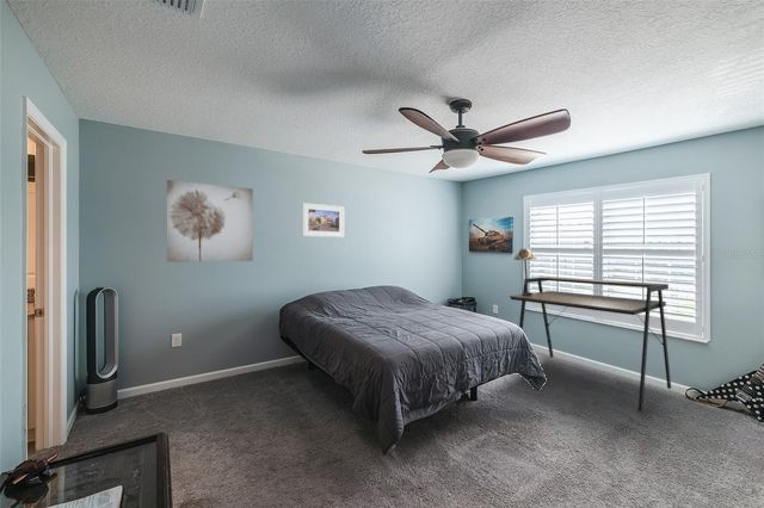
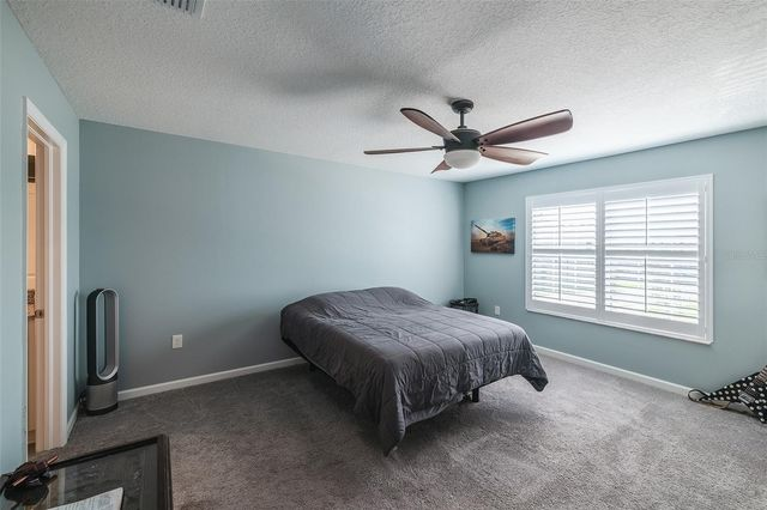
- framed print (324, 221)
- wall art (211, 223)
- table lamp (525, 272)
- desk (590, 309)
